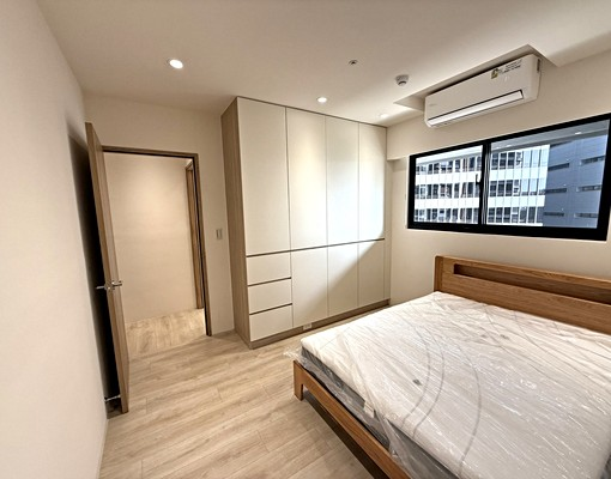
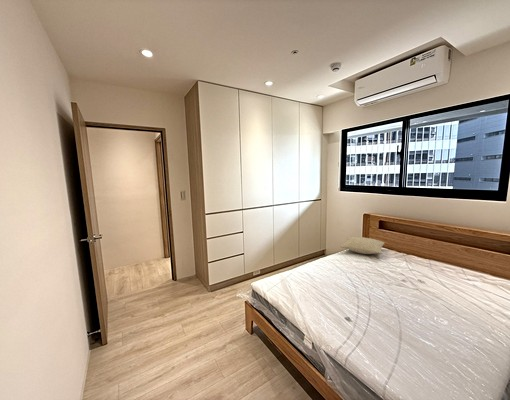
+ pillow (362, 244)
